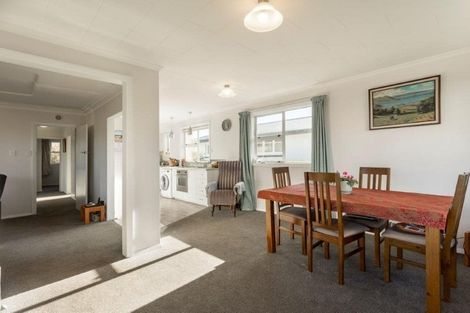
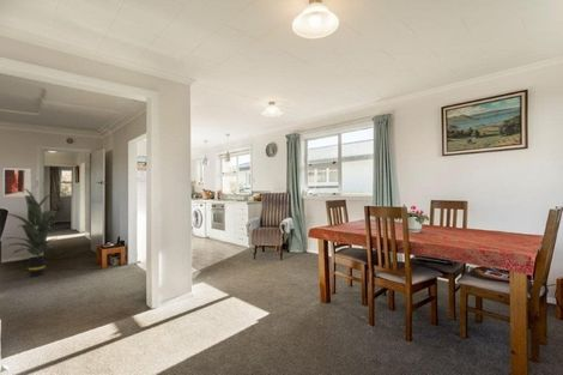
+ indoor plant (34, 231)
+ wall art (17, 182)
